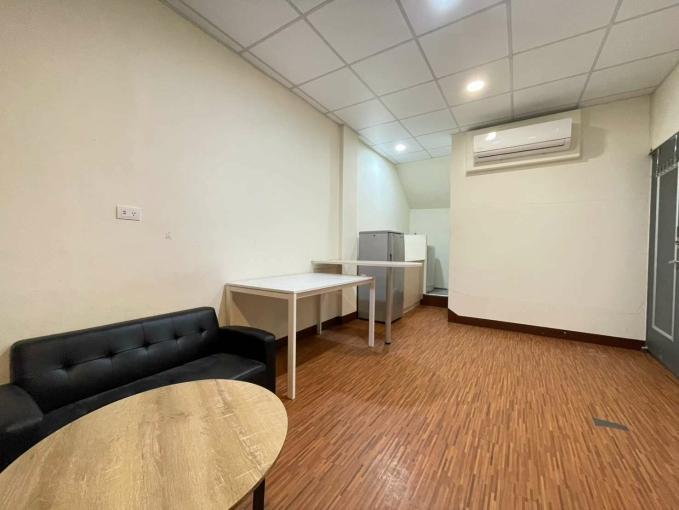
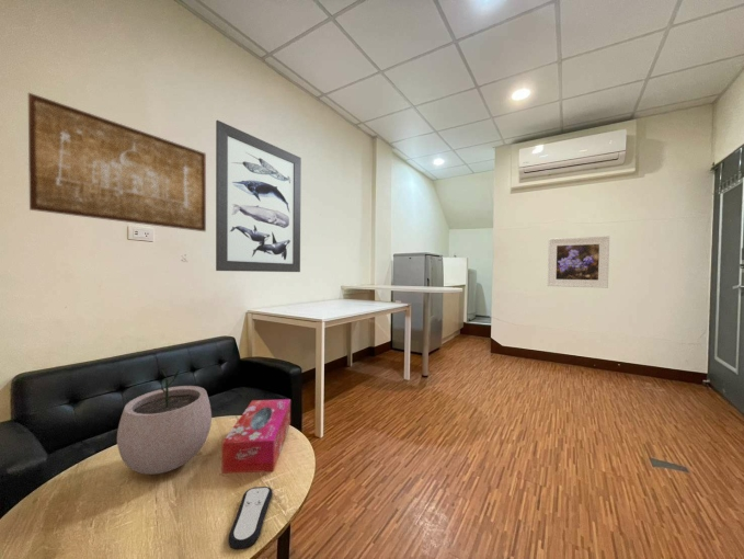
+ wall art (263, 206)
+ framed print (576, 262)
+ plant pot (168, 417)
+ wall art (134, 175)
+ tissue box (261, 431)
+ remote control (251, 513)
